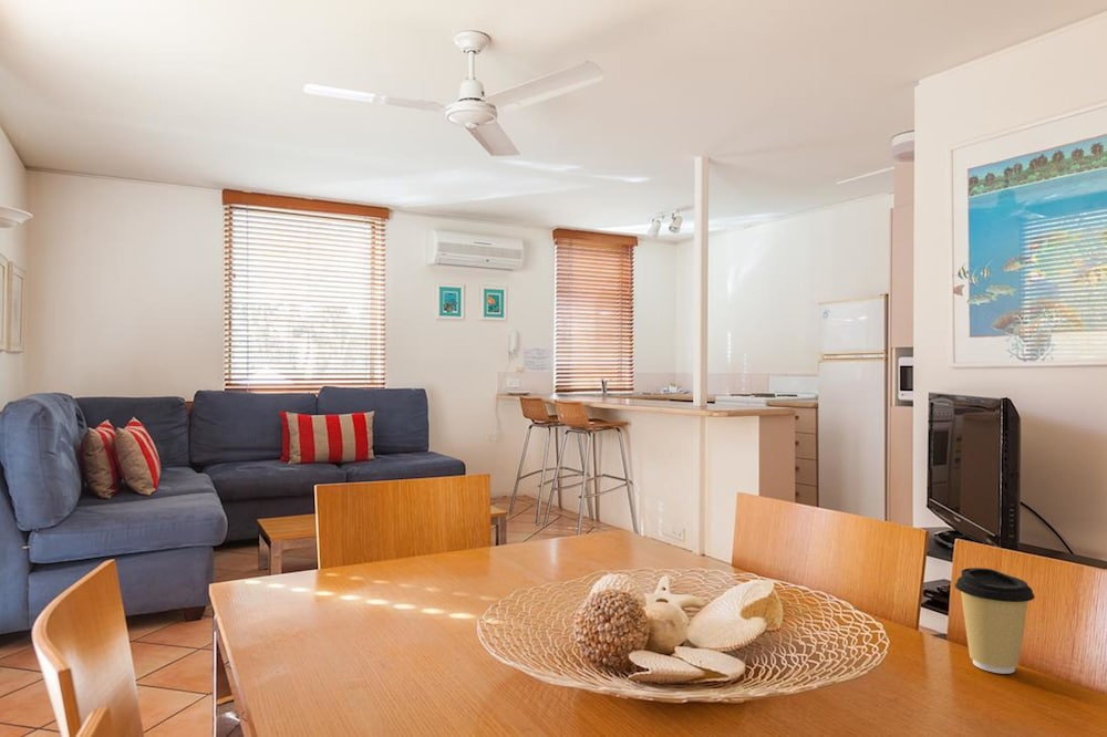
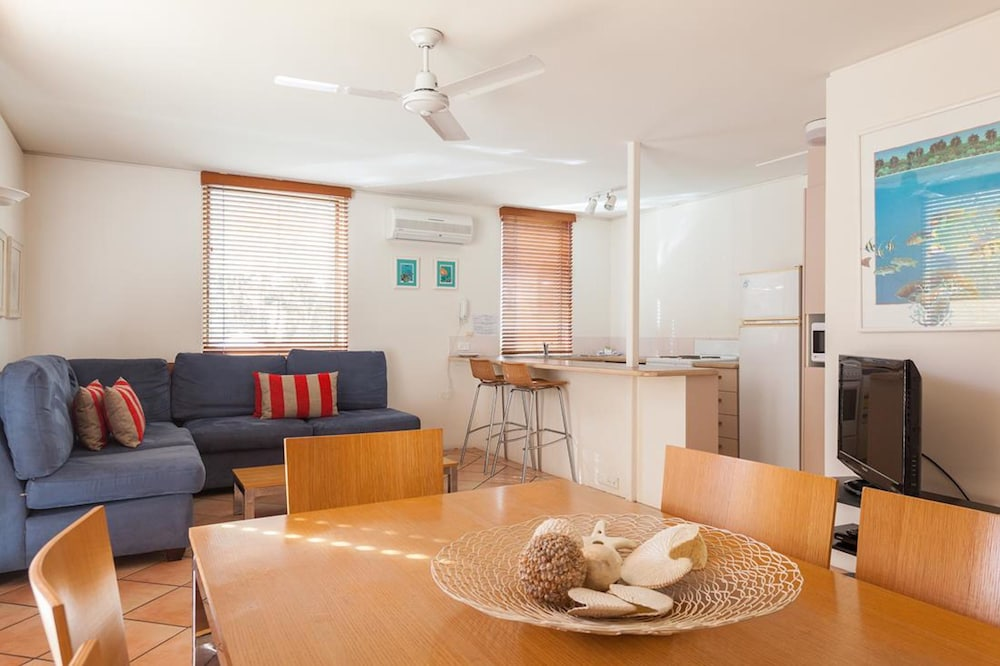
- coffee cup (993, 620)
